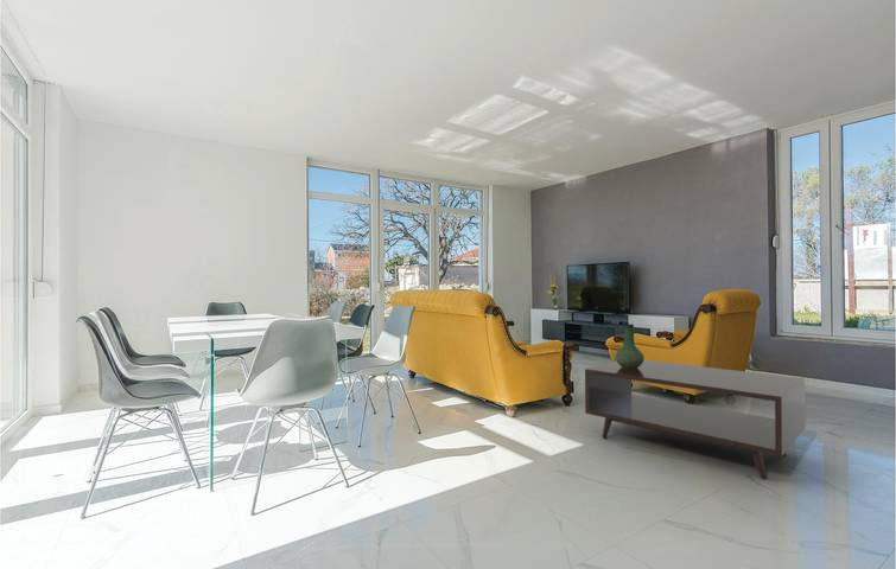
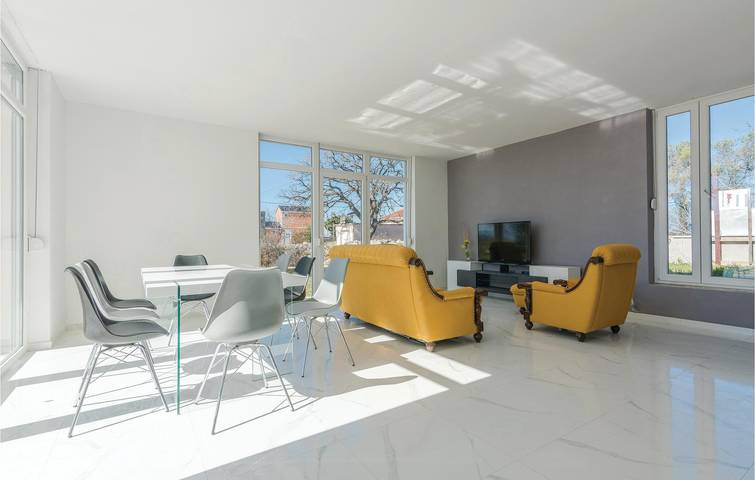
- vase (629, 345)
- coffee table (688, 409)
